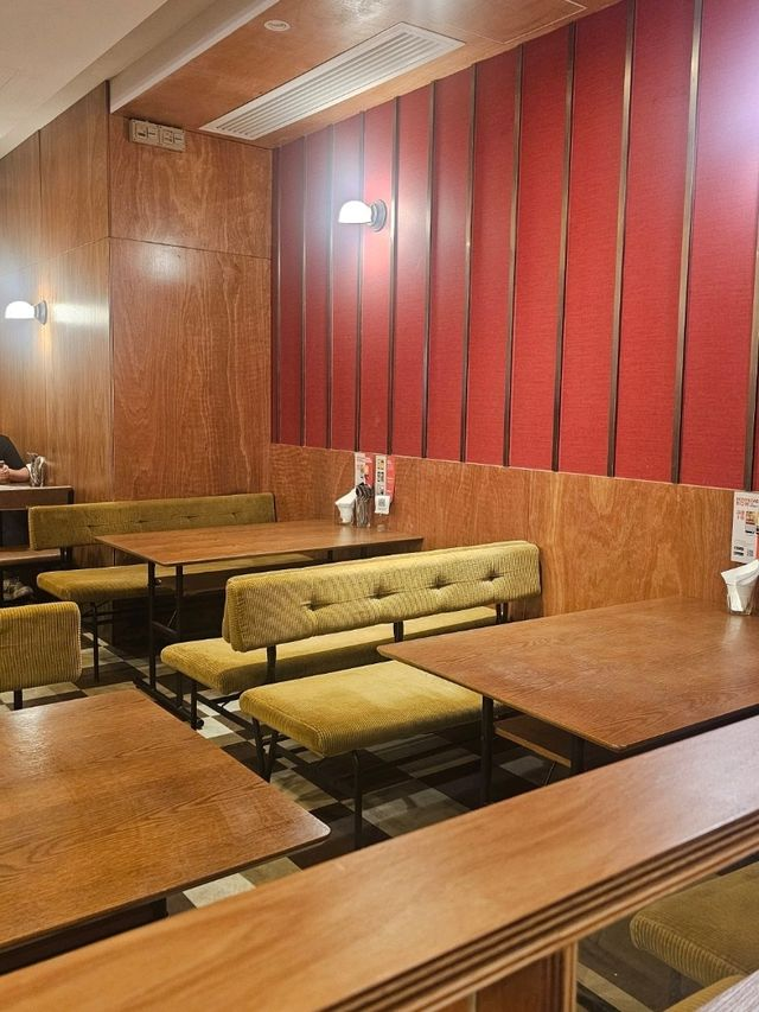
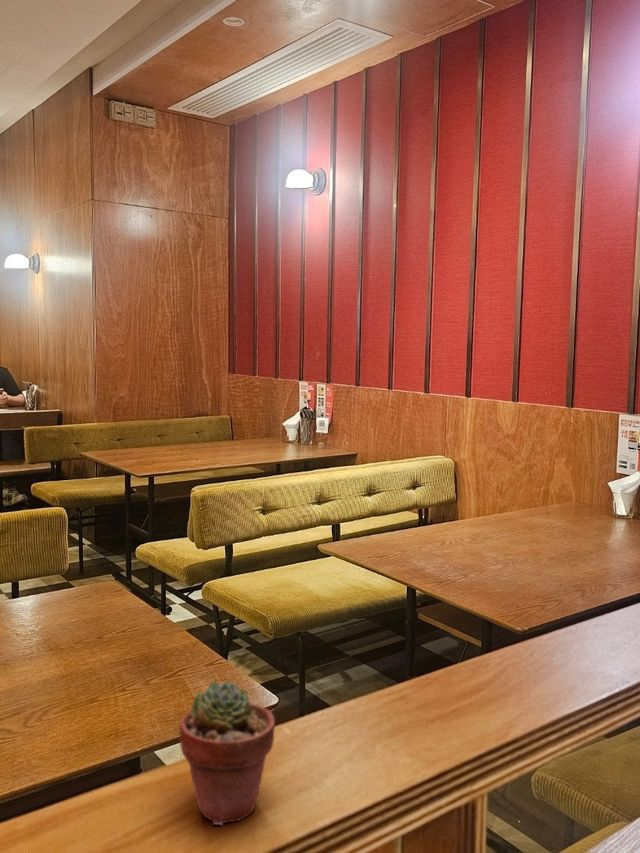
+ potted succulent (227, 744)
